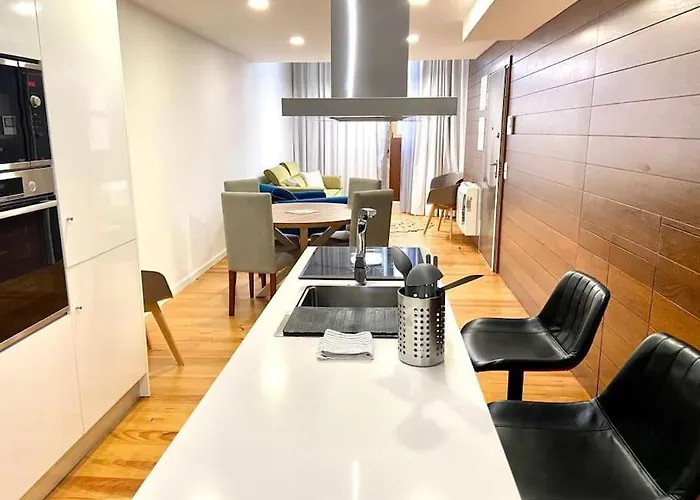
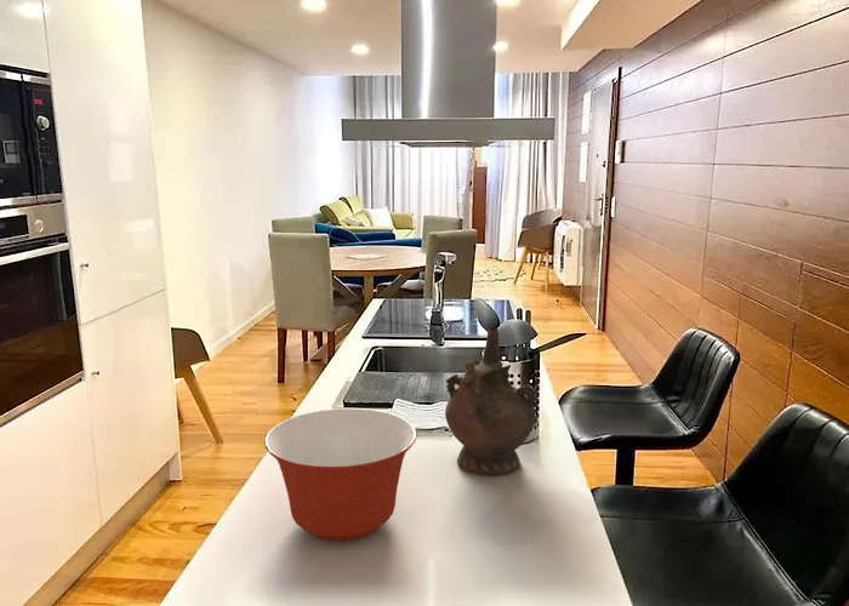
+ mixing bowl (342, 478)
+ ceremonial vessel (488, 398)
